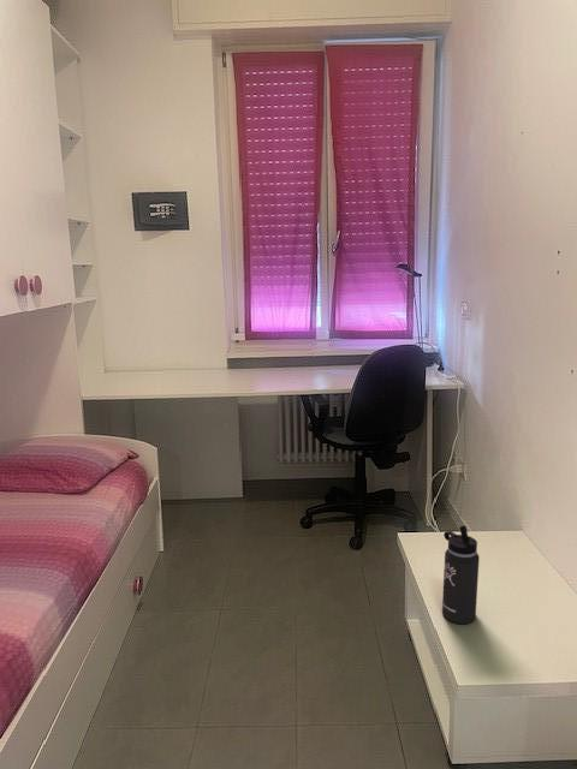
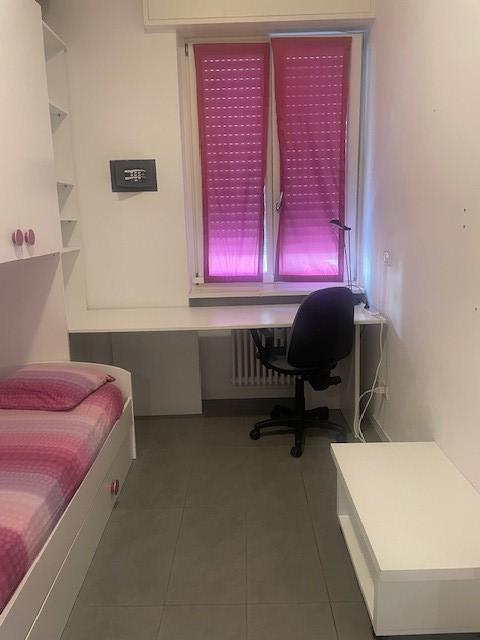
- thermos bottle (458, 568)
